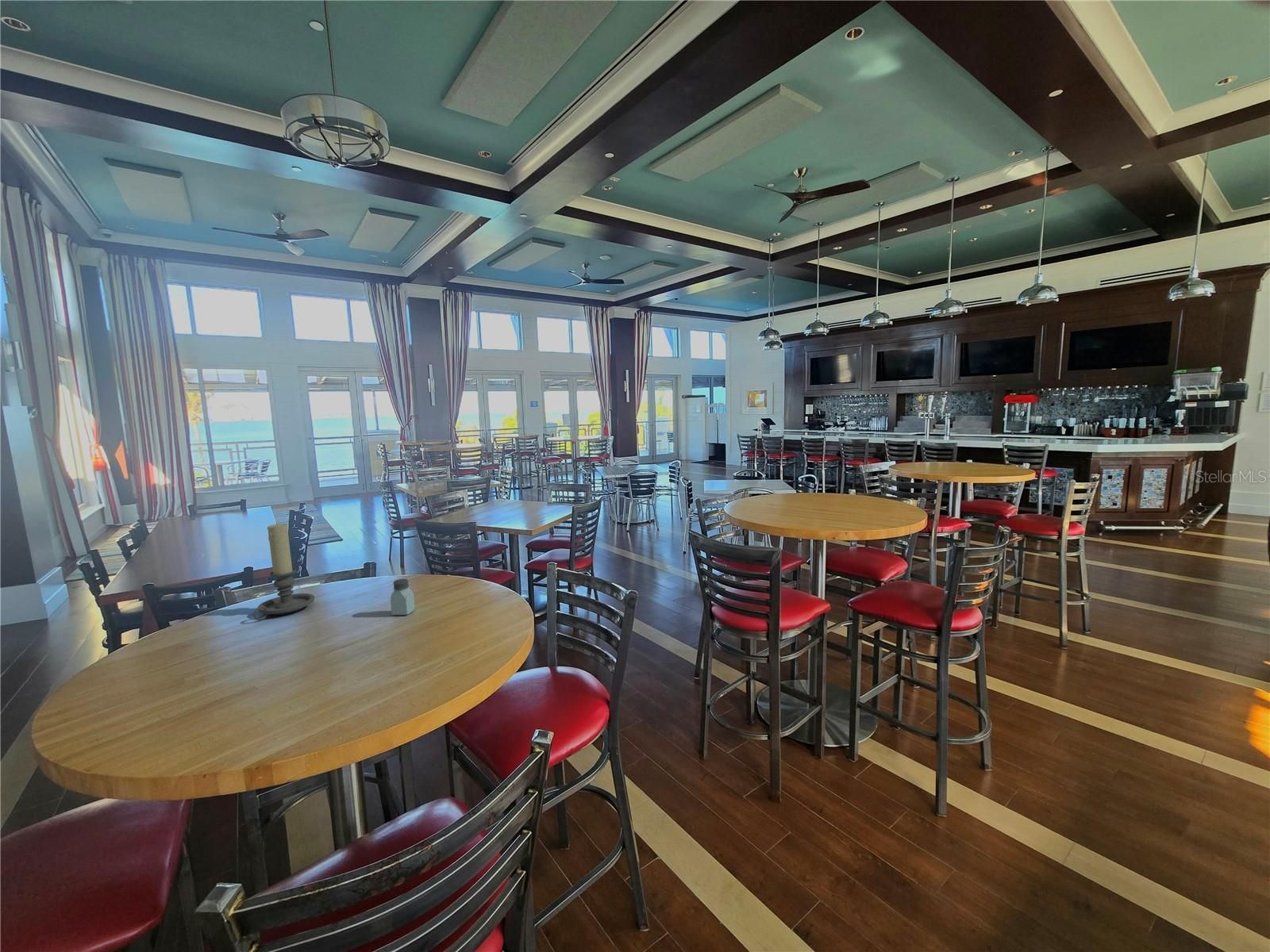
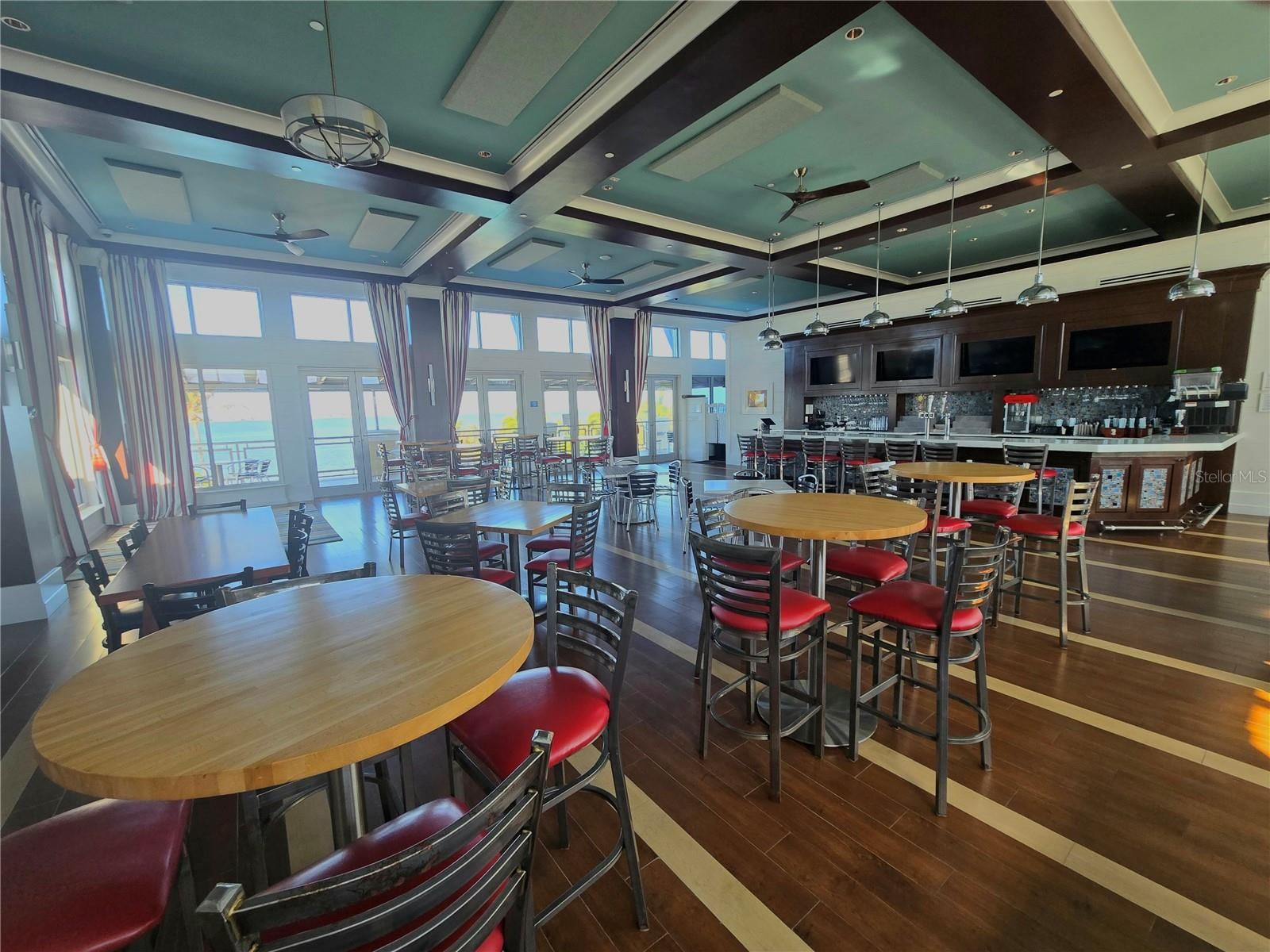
- candle holder (277, 568)
- saltshaker (402, 597)
